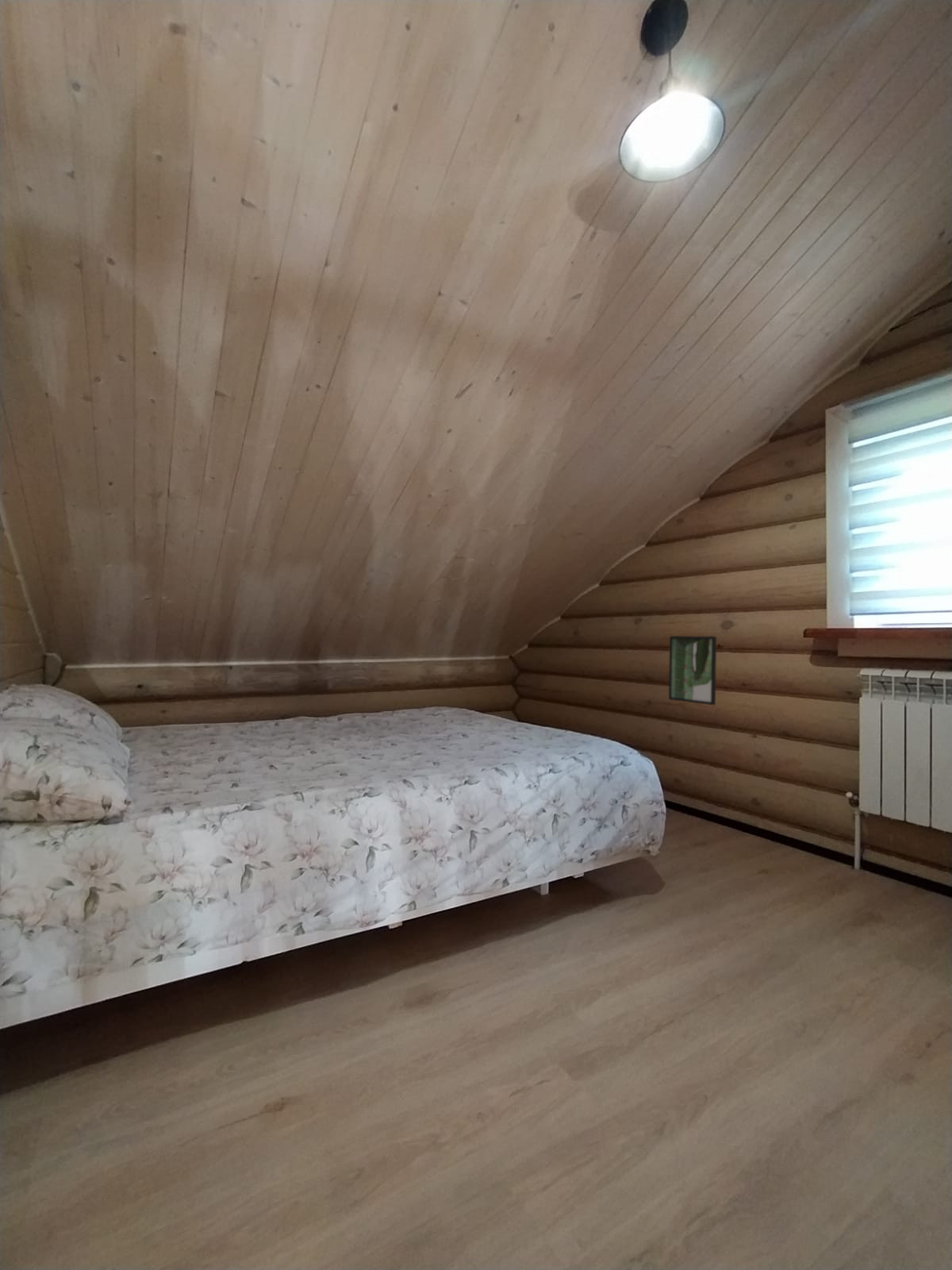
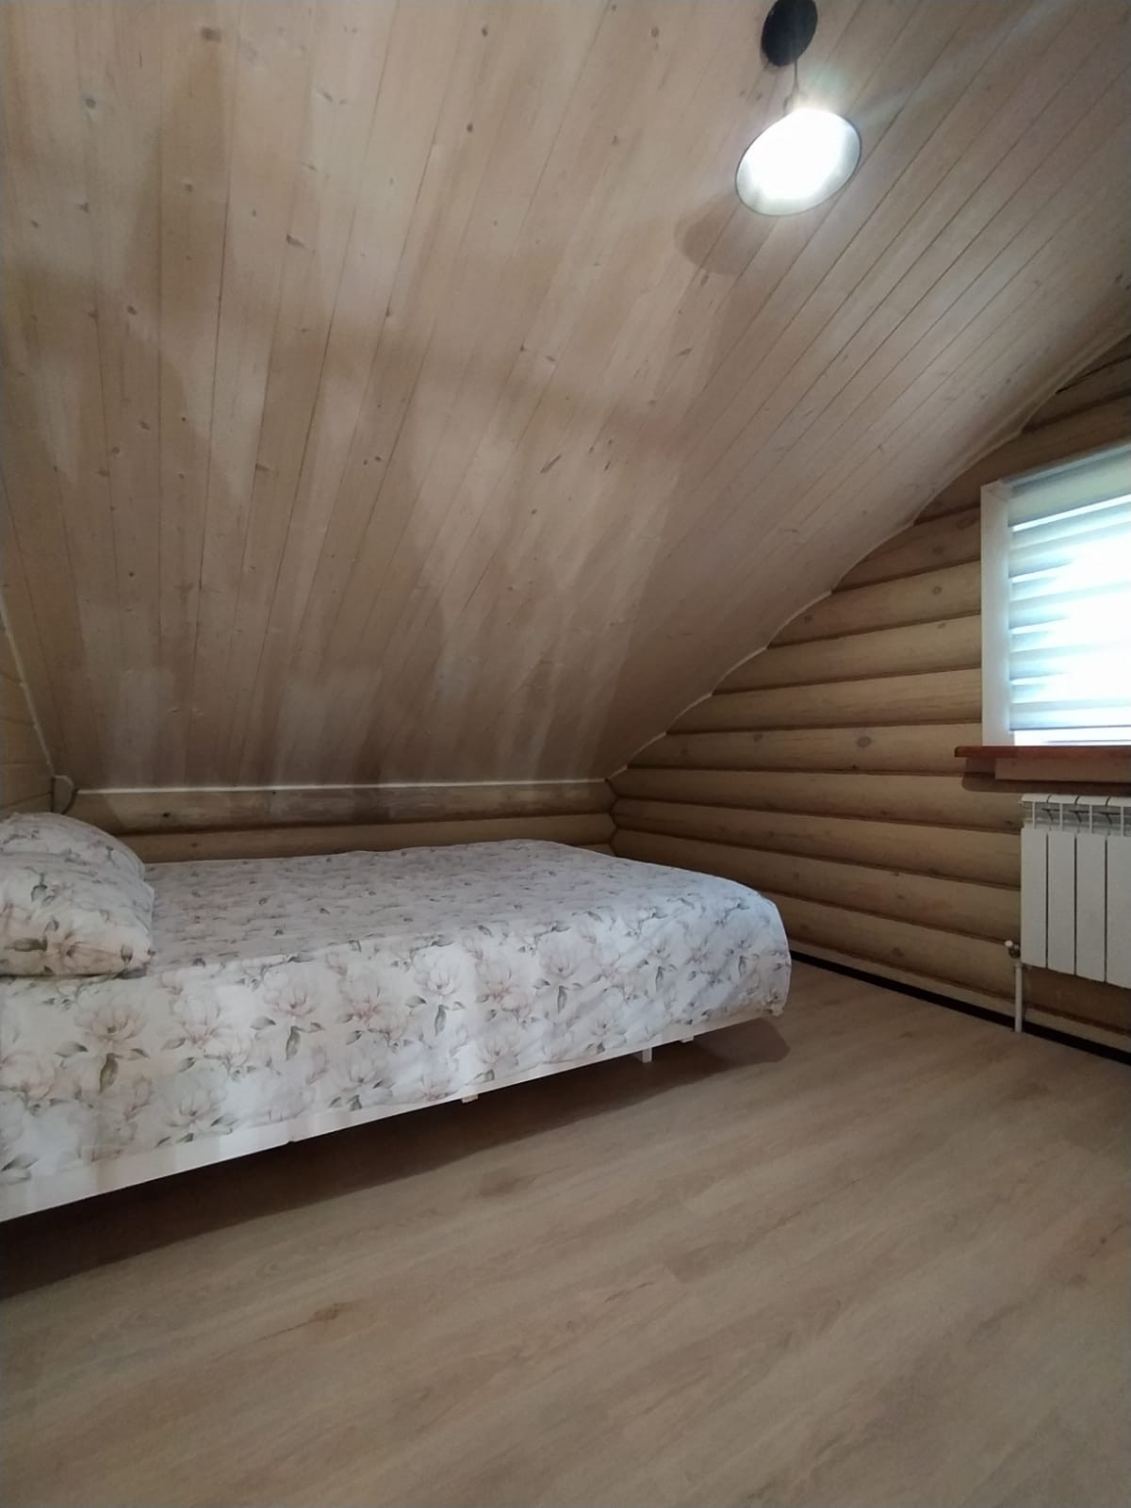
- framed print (691, 669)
